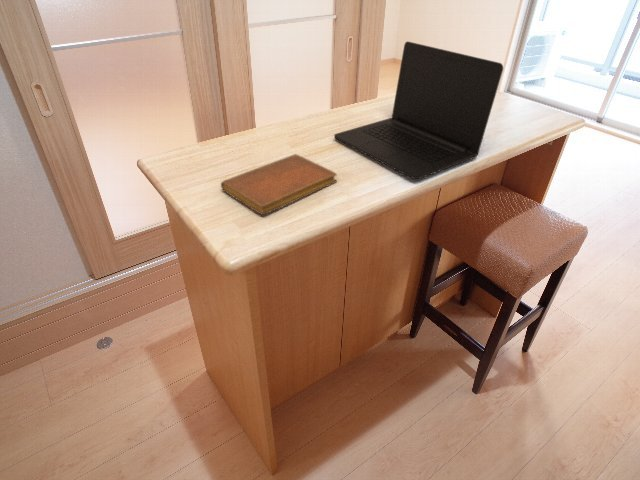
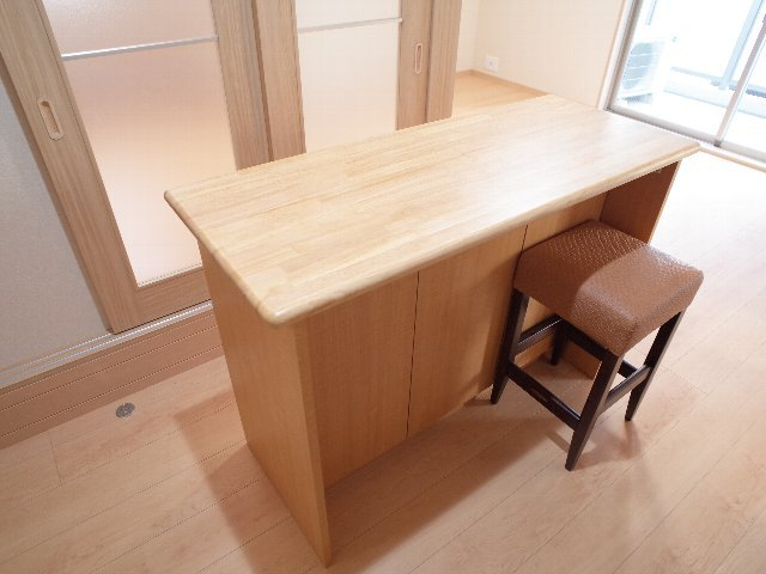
- laptop (410, 105)
- notebook (280, 181)
